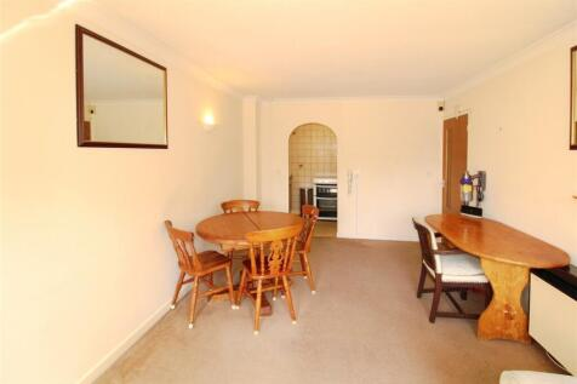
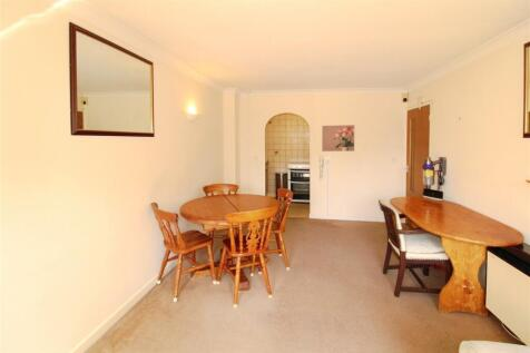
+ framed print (337, 138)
